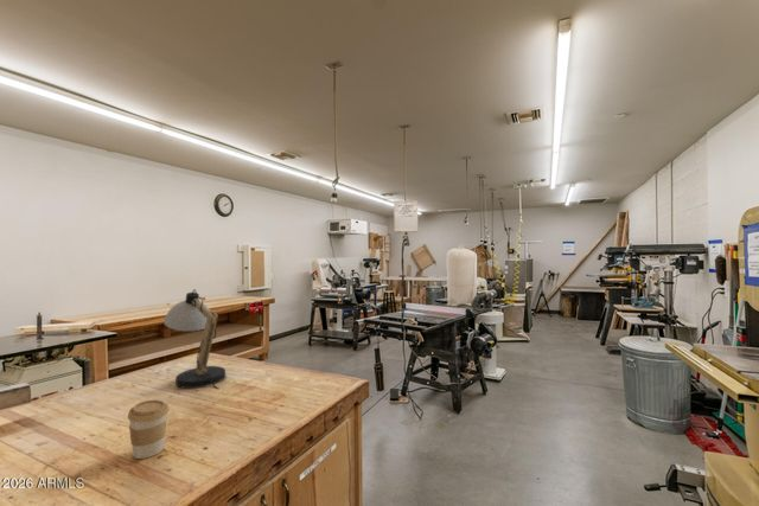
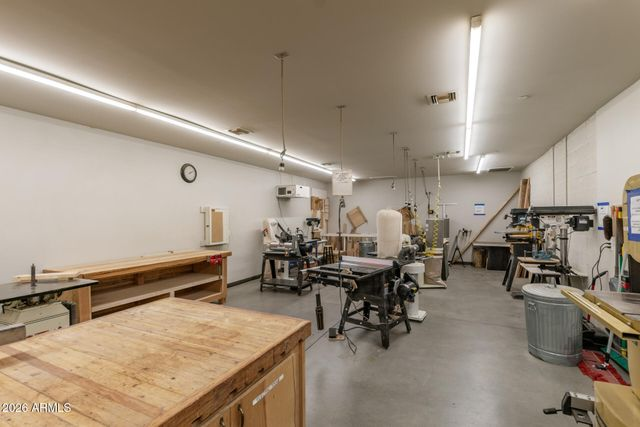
- coffee cup (148, 427)
- desk lamp (198, 329)
